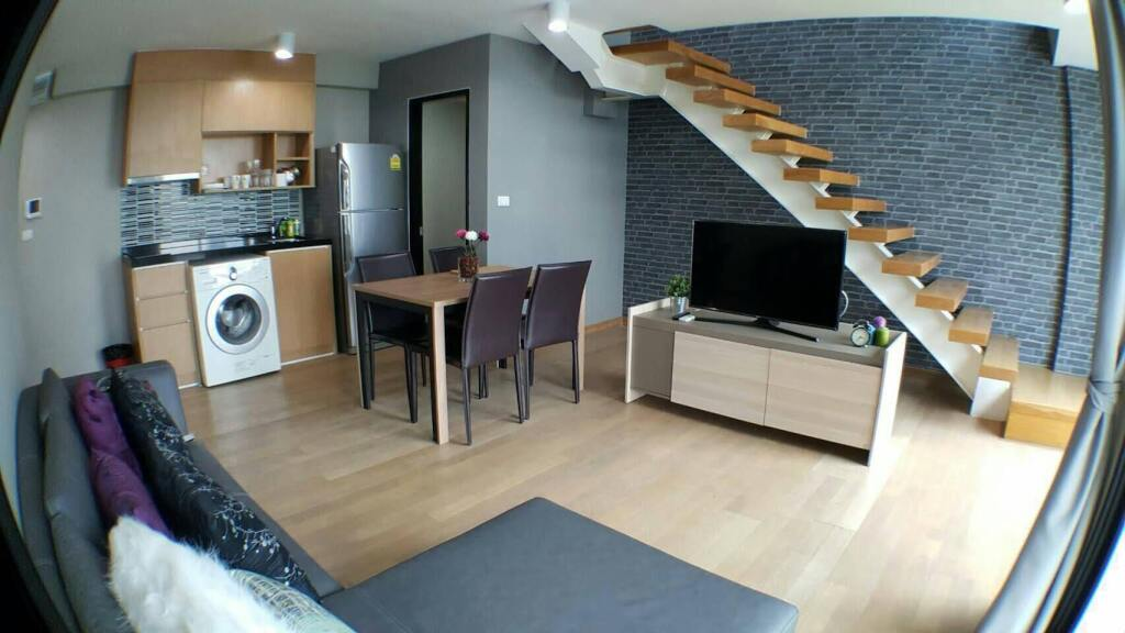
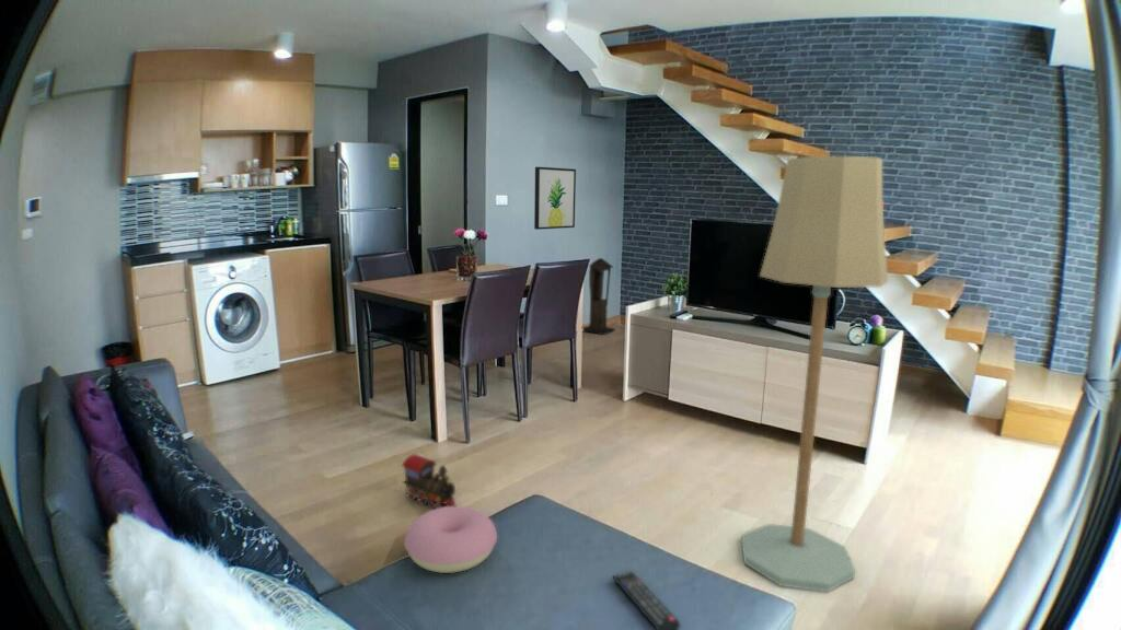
+ cushion (451, 537)
+ toy train (430, 481)
+ floor lamp (813, 371)
+ lantern (598, 294)
+ remote control (644, 600)
+ wall art (555, 198)
